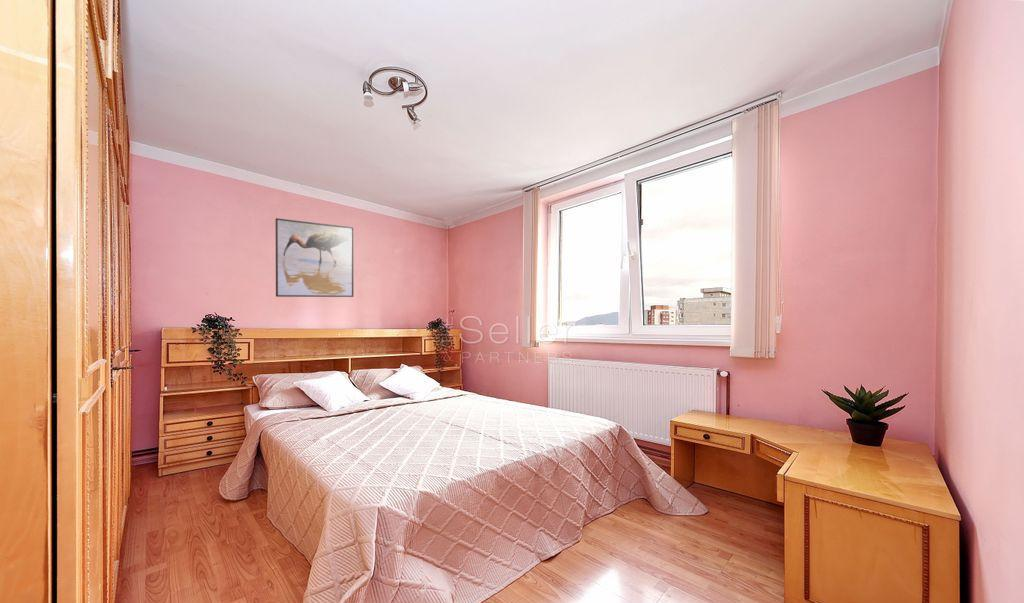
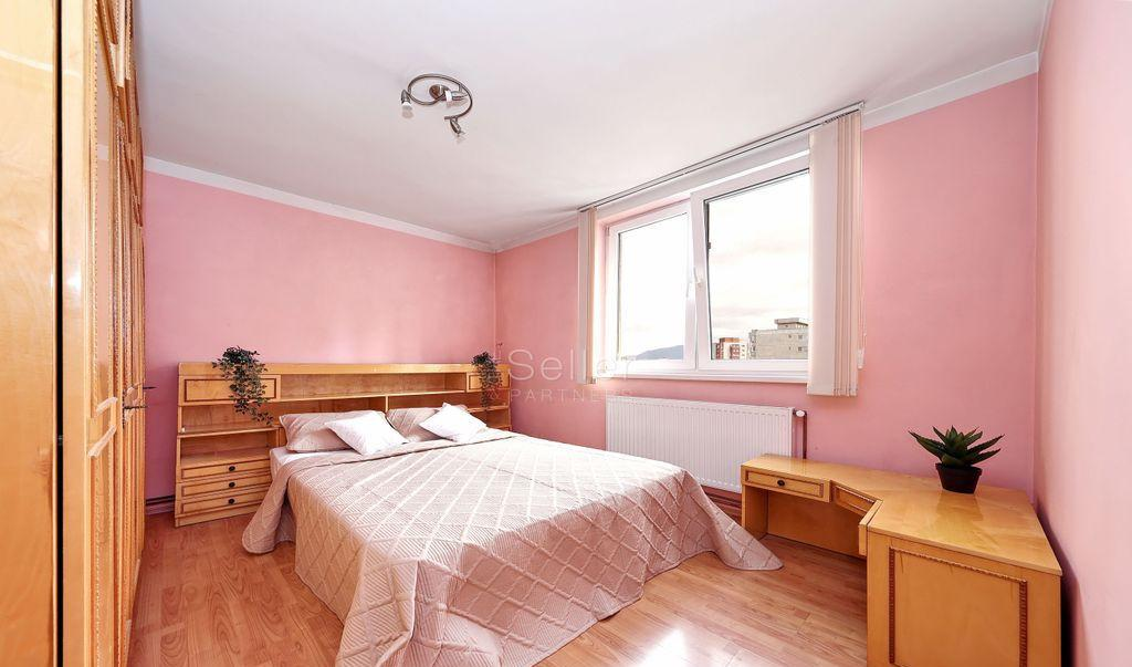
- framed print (316, 260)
